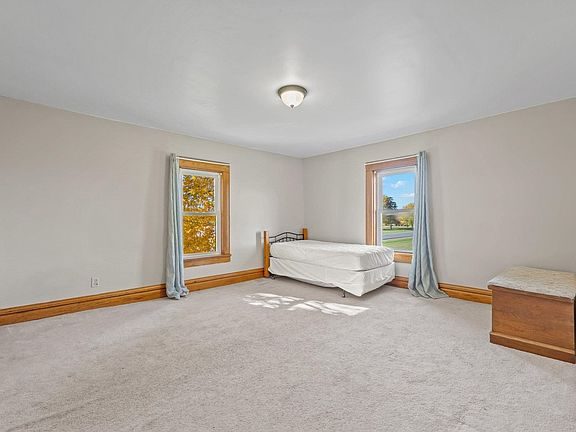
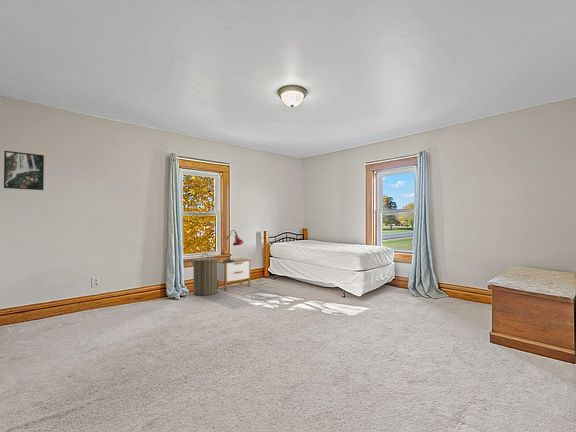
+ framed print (24, 171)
+ nightstand (233, 273)
+ laundry hamper (205, 273)
+ lamp (233, 245)
